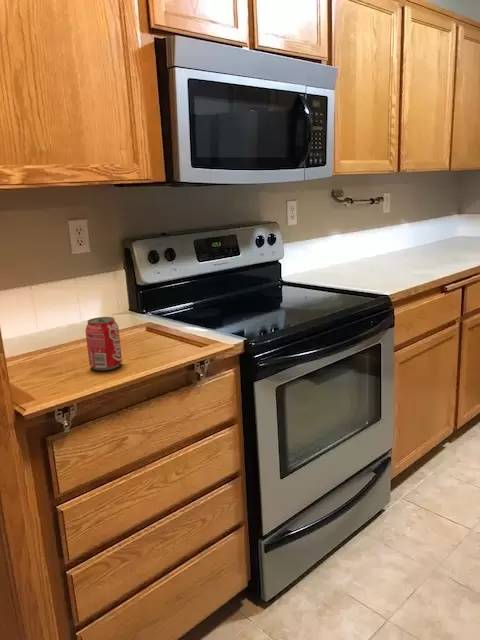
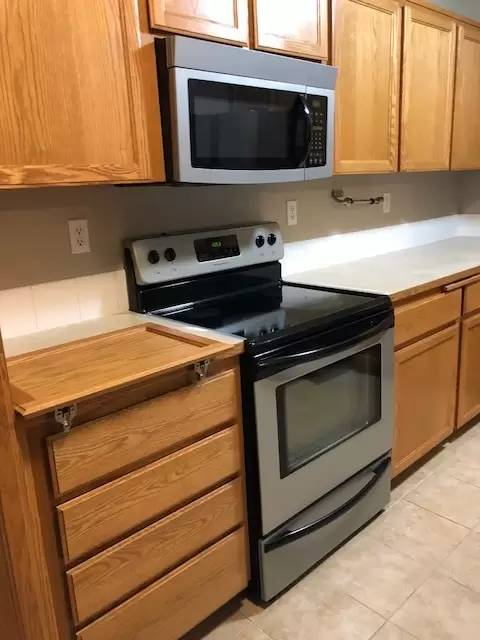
- beverage can (103, 343)
